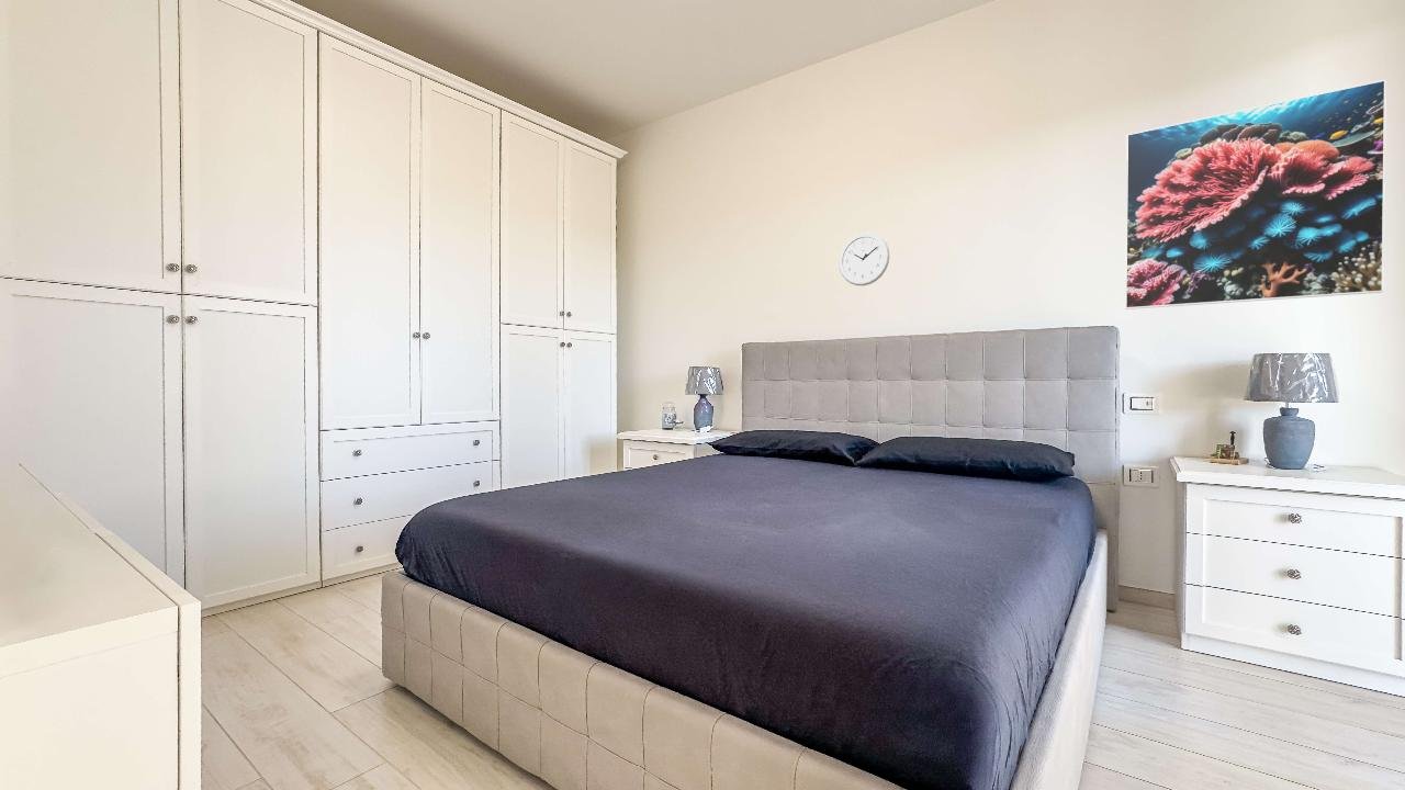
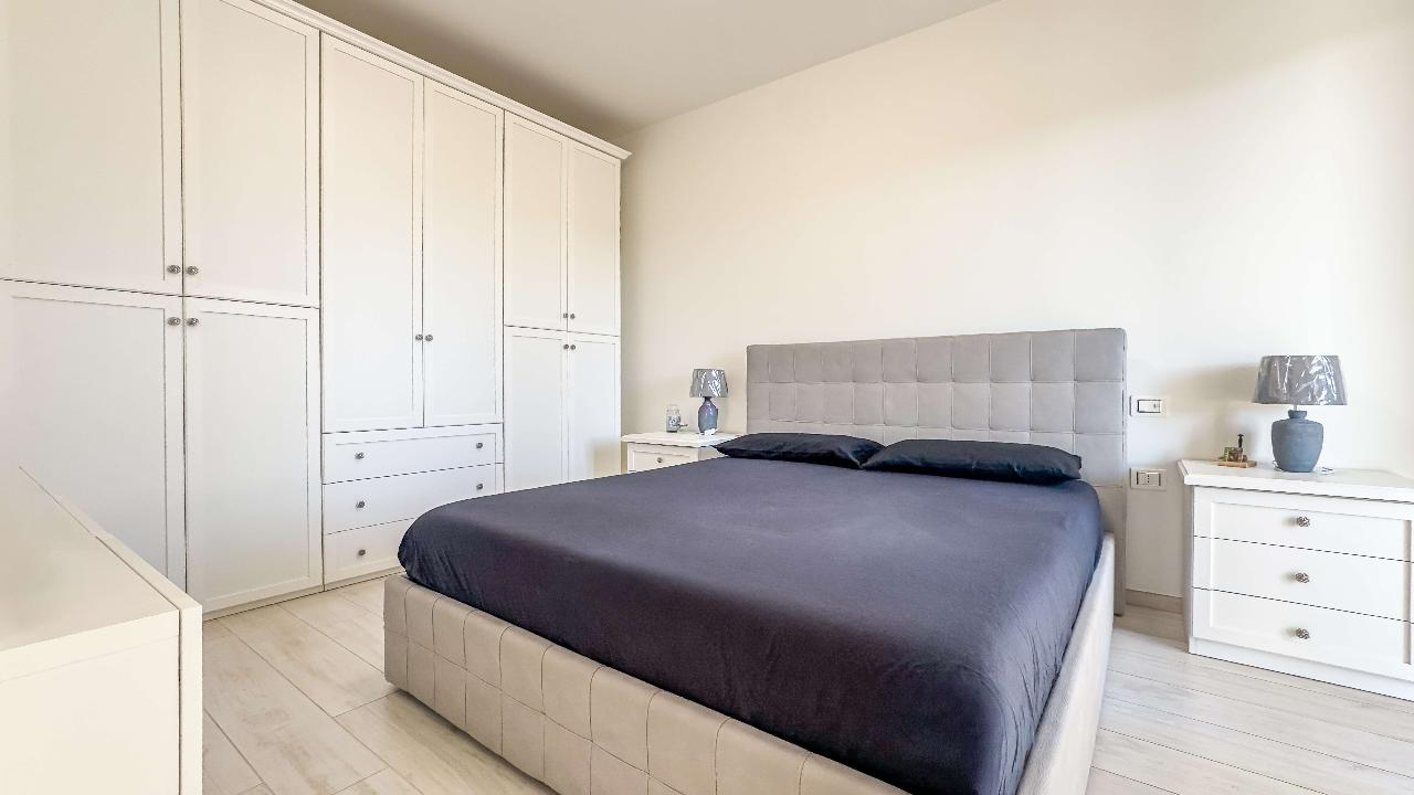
- wall clock (863, 259)
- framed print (1241, 206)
